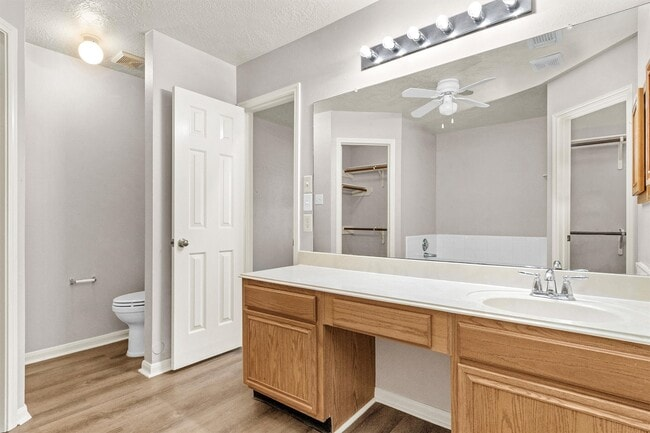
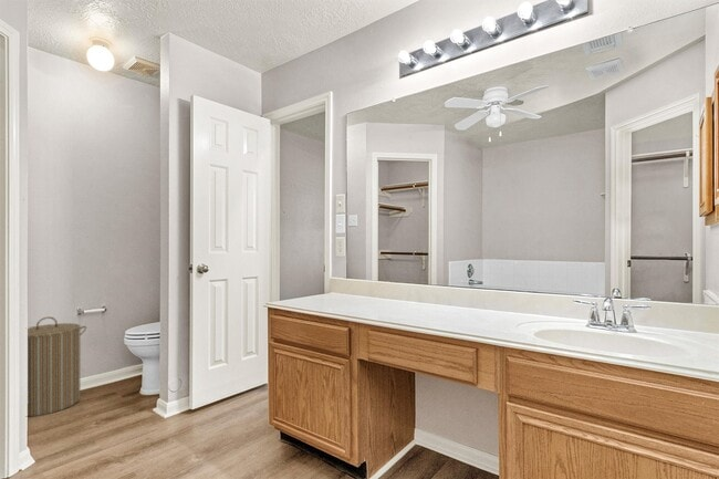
+ laundry hamper (48, 361)
